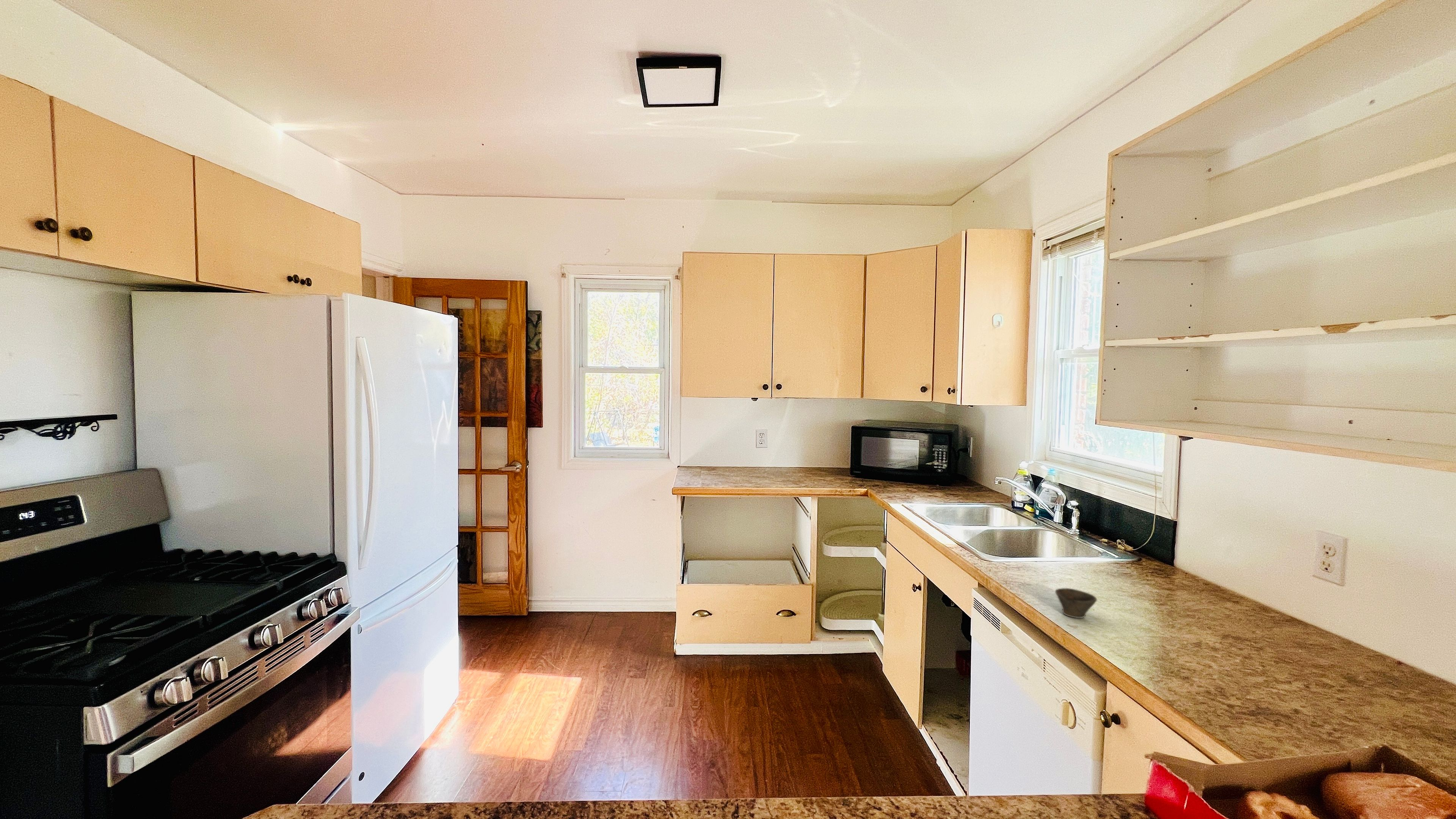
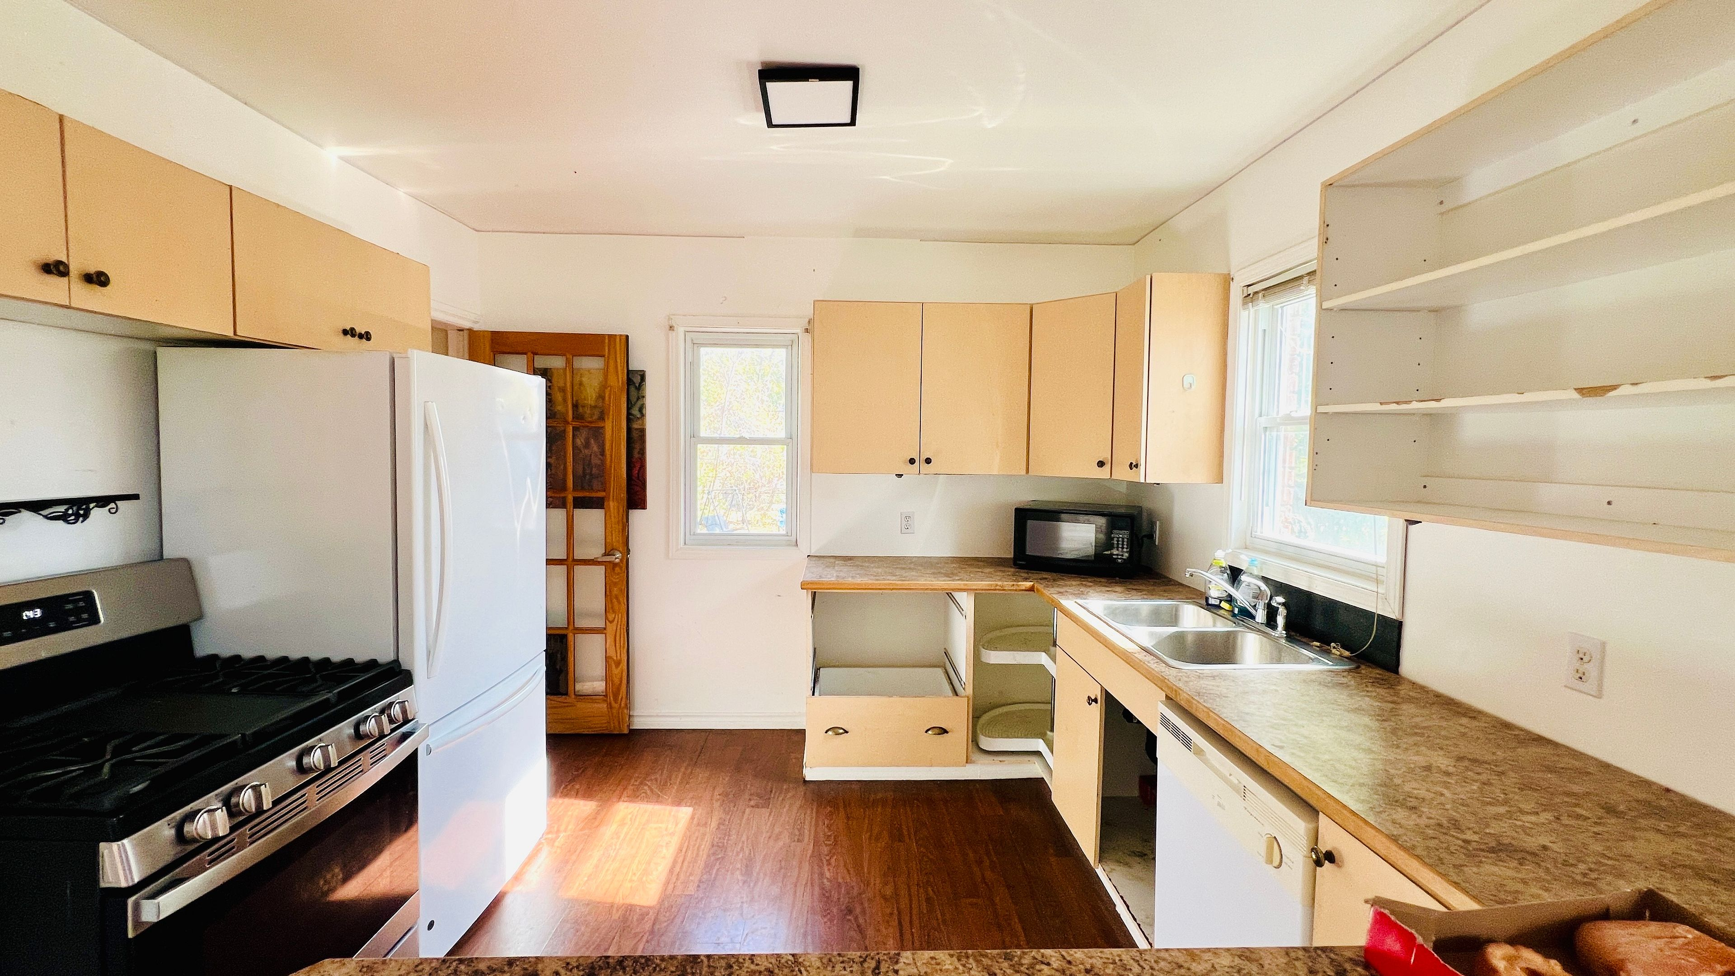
- cup (1075, 603)
